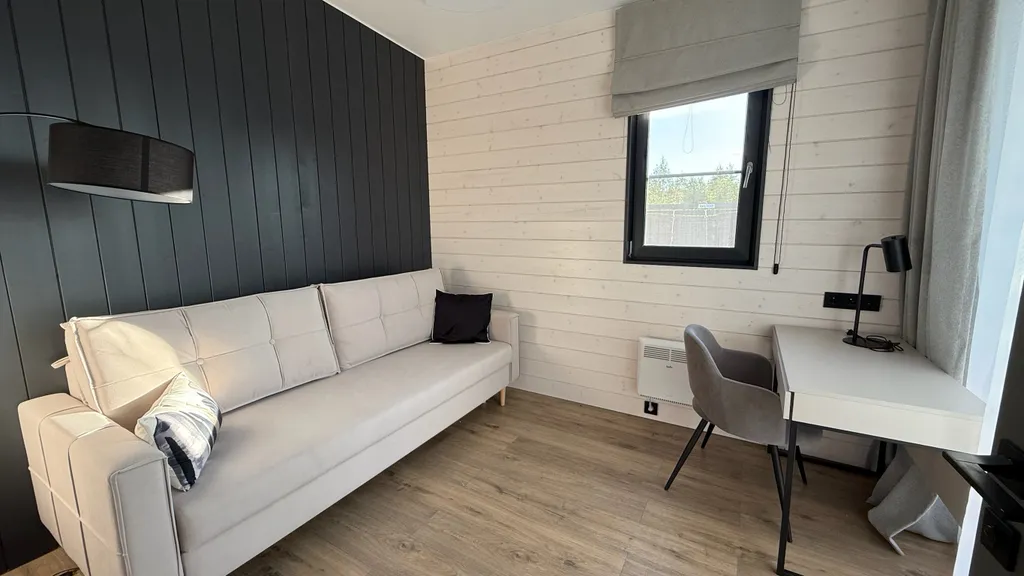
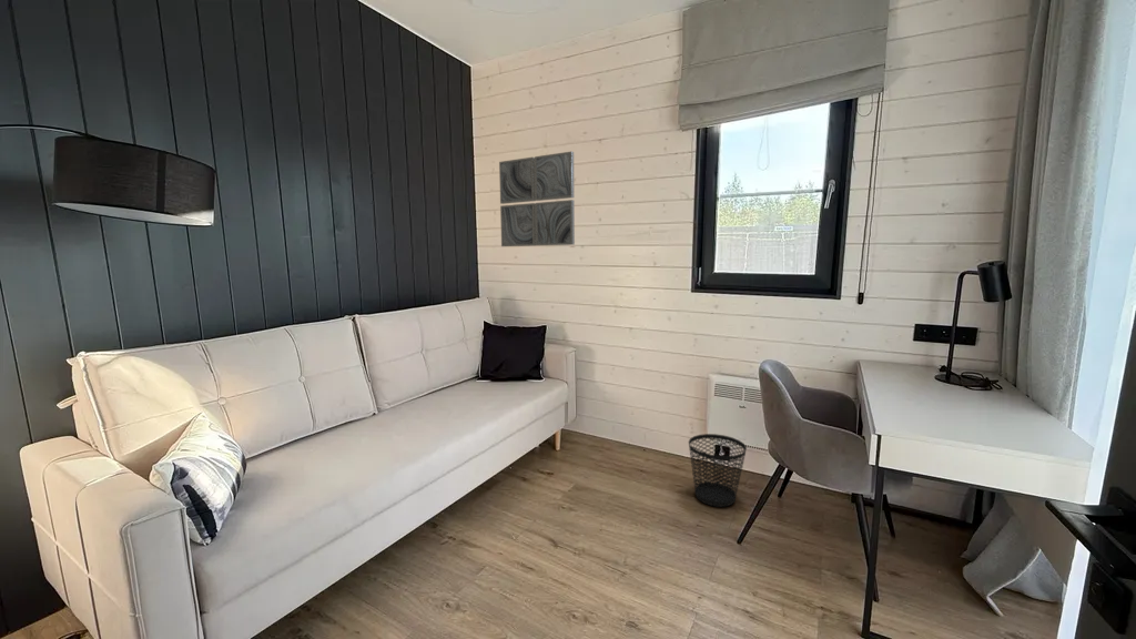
+ wastebasket (716, 470)
+ wall art (535, 203)
